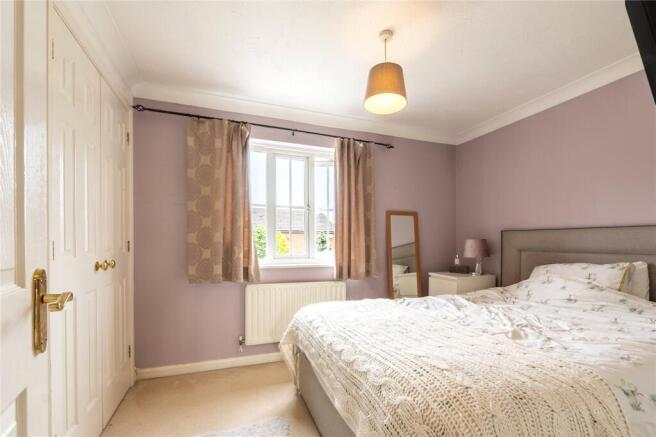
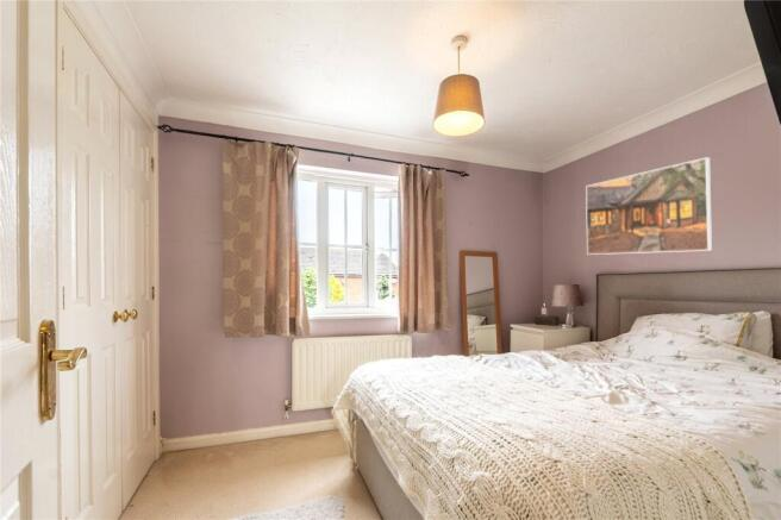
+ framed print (638, 213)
